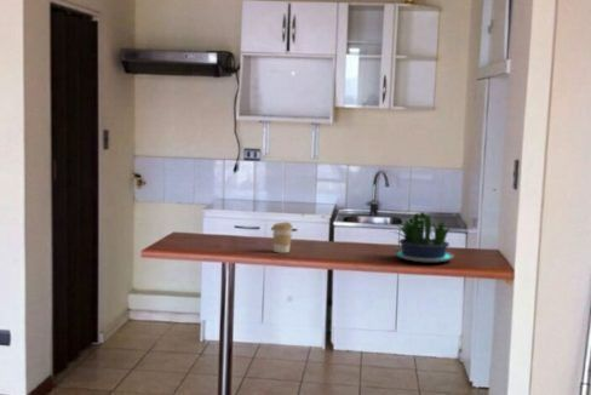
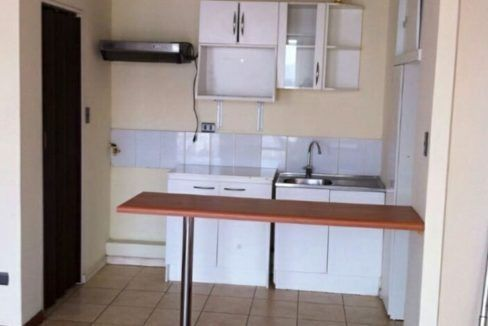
- coffee cup (281, 236)
- potted plant (419, 235)
